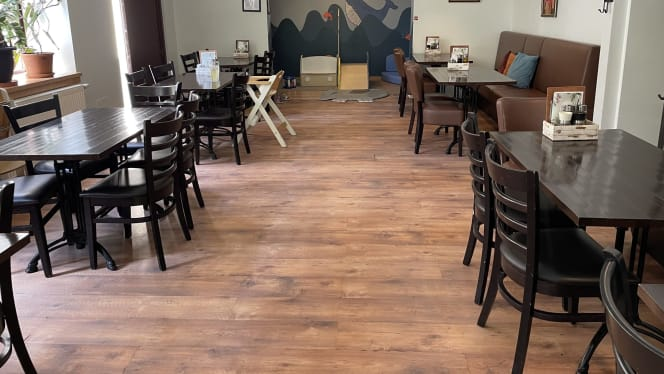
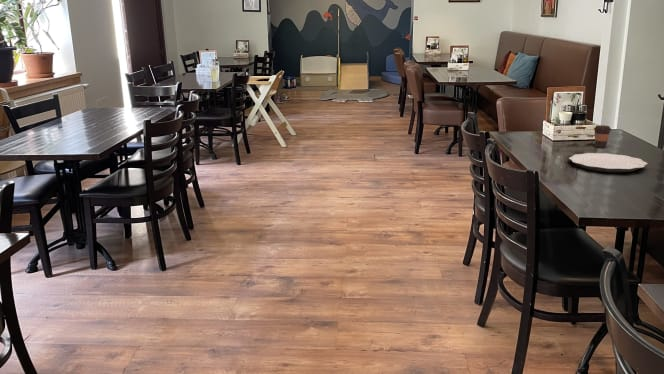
+ coffee cup (601, 136)
+ plate (606, 163)
